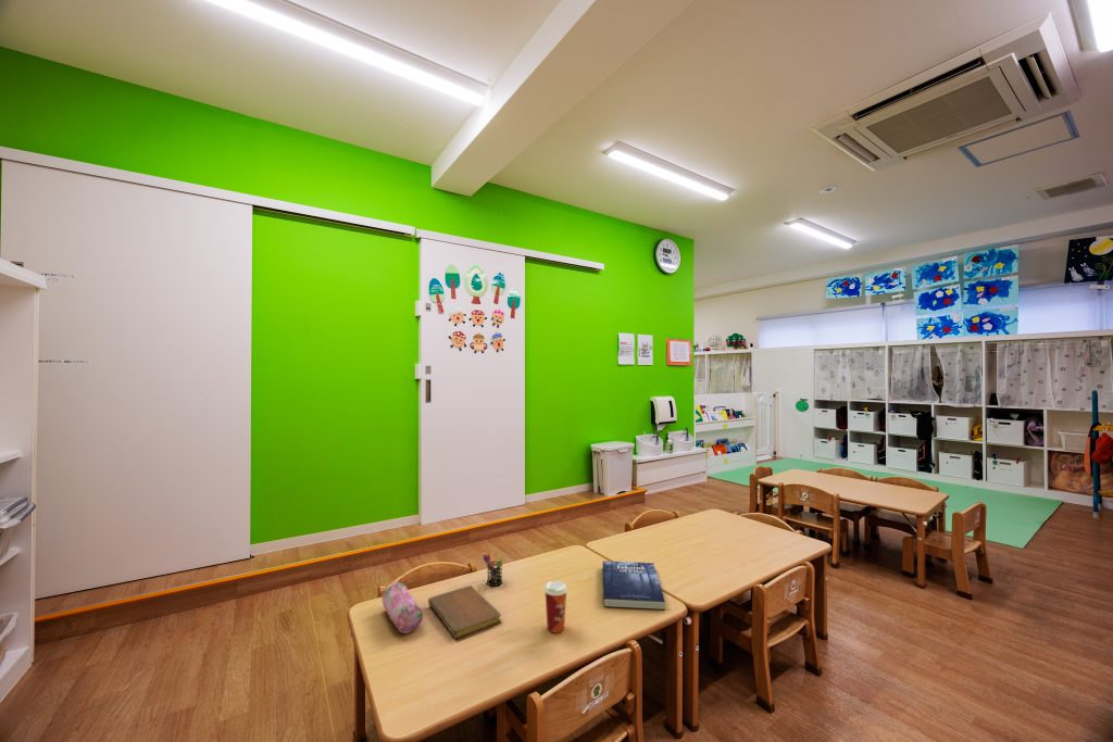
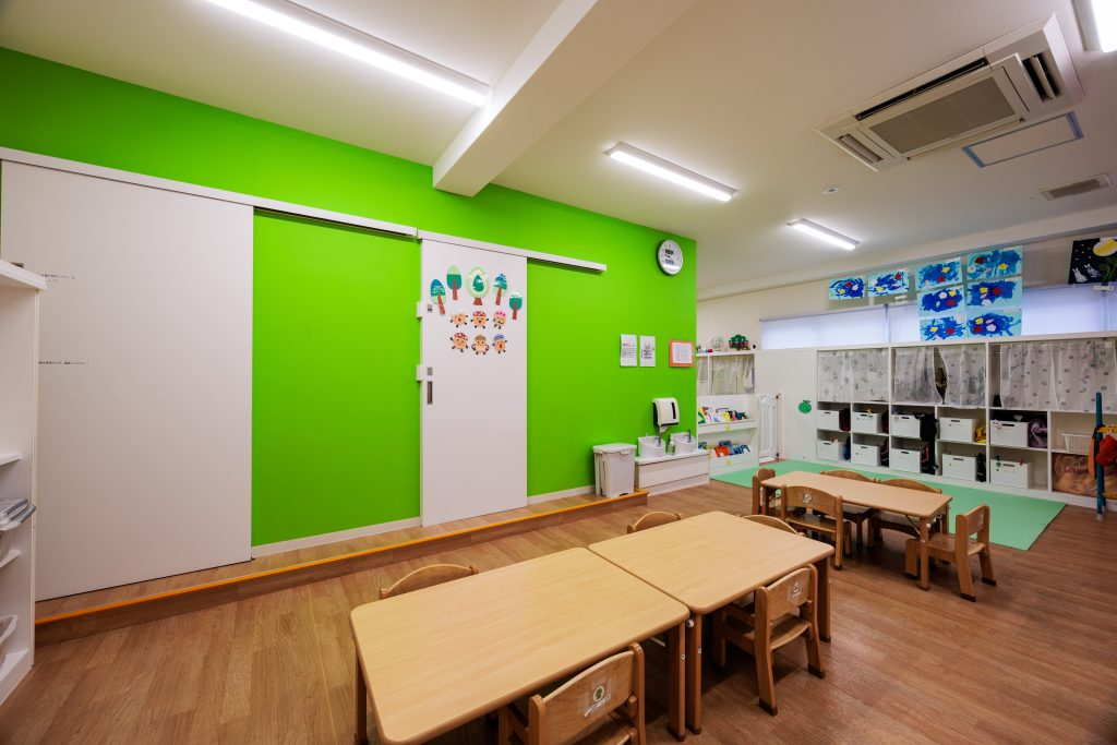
- notebook (463, 609)
- book (630, 582)
- paper cup (555, 606)
- pencil case (401, 605)
- pen holder (495, 568)
